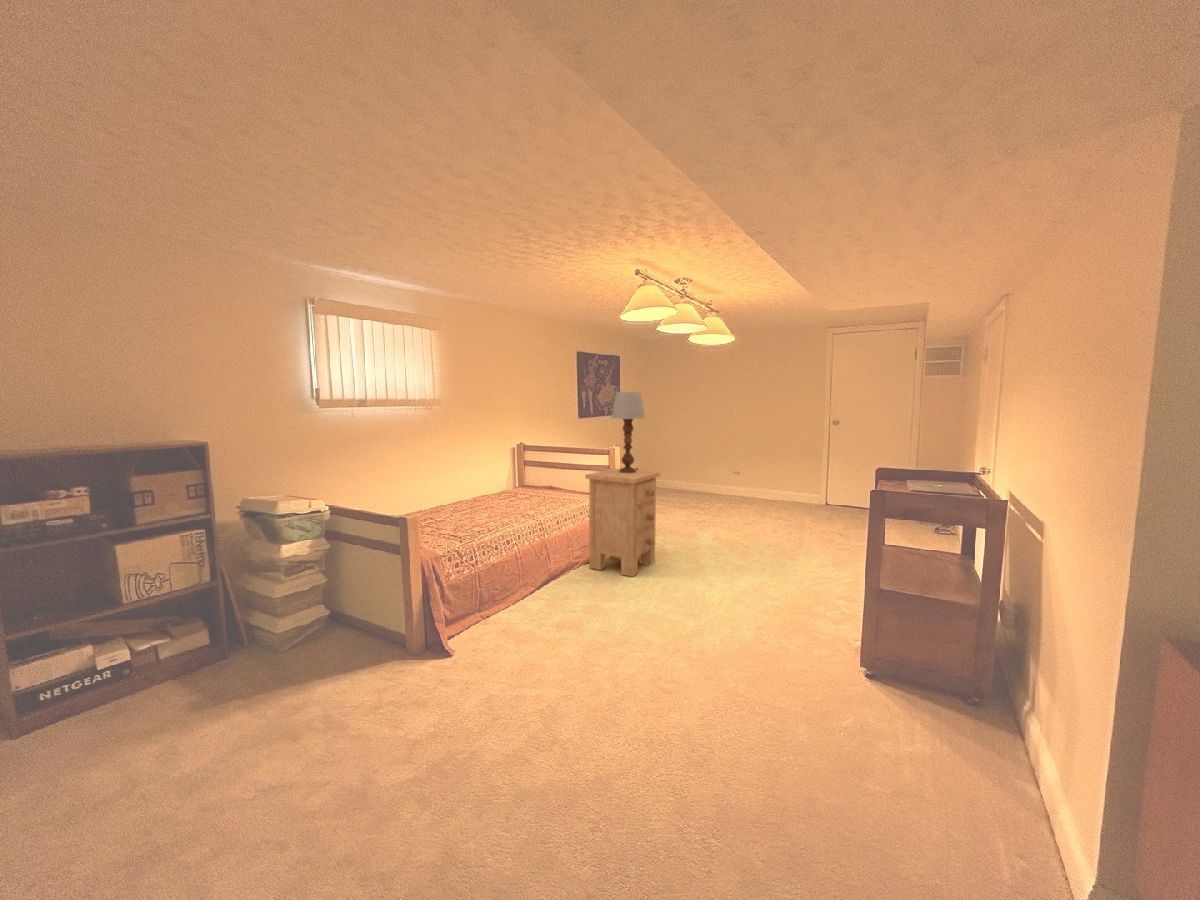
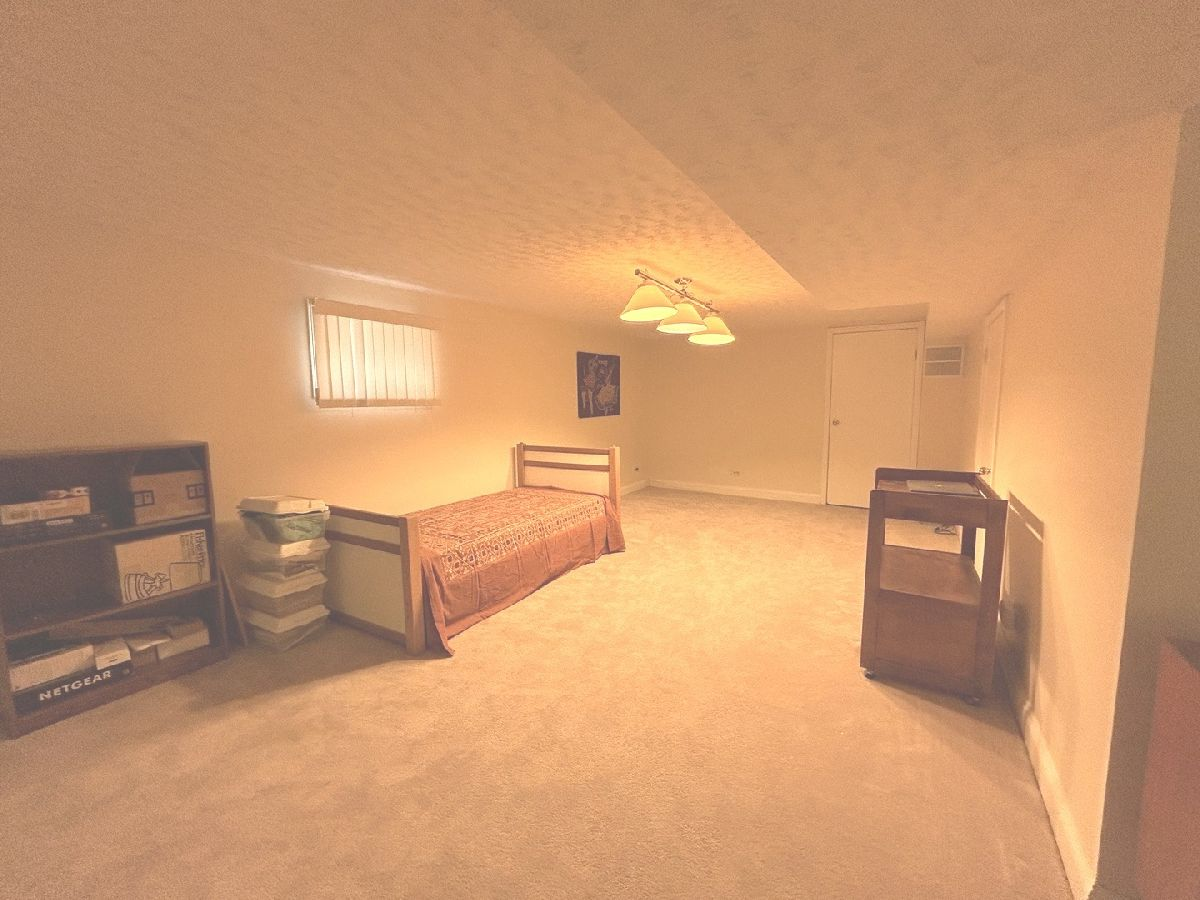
- table lamp (628, 432)
- nightstand (625, 520)
